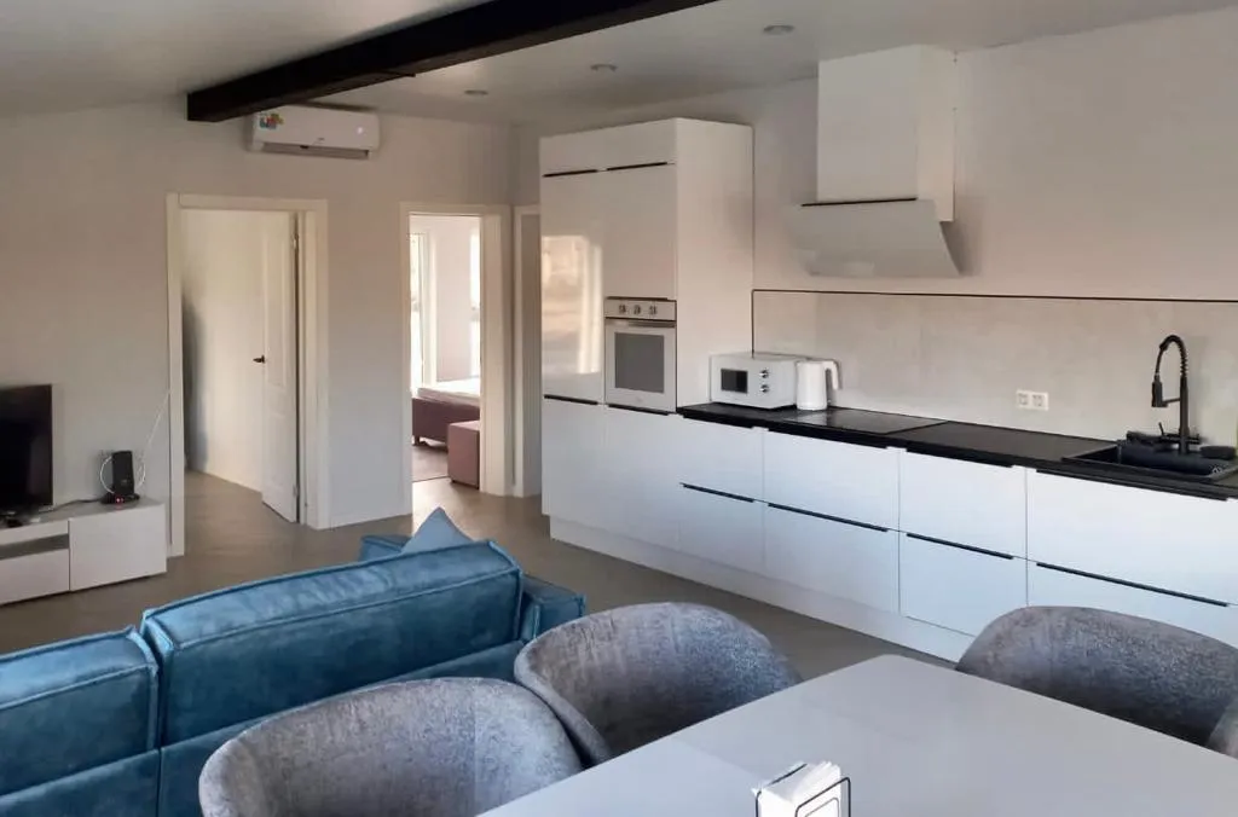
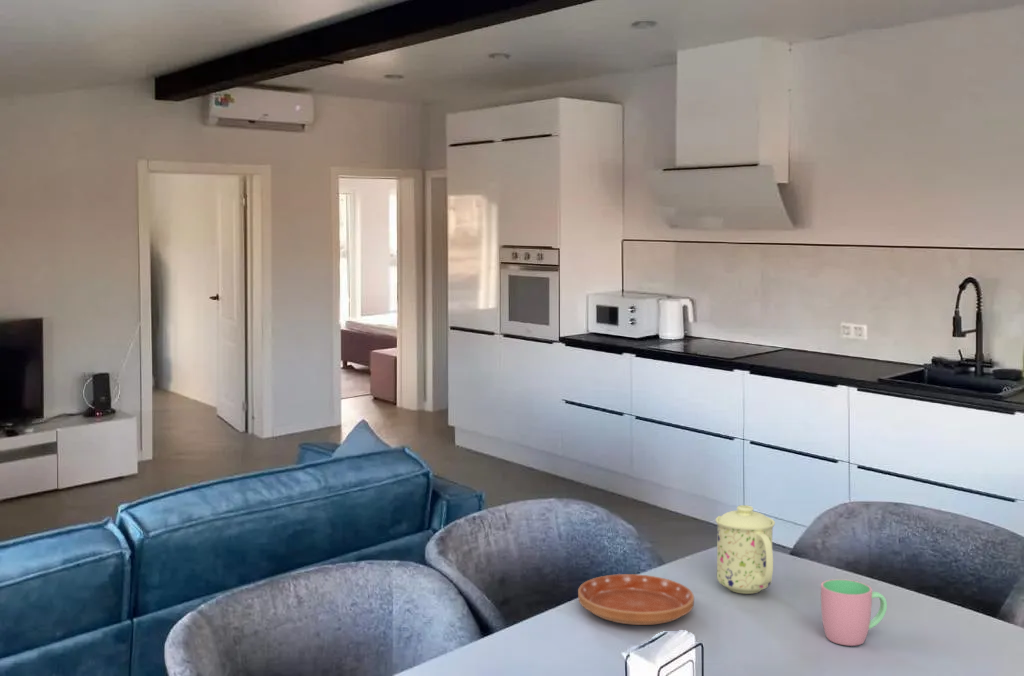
+ saucer (635, 600)
+ cup (854, 612)
+ mug (747, 549)
